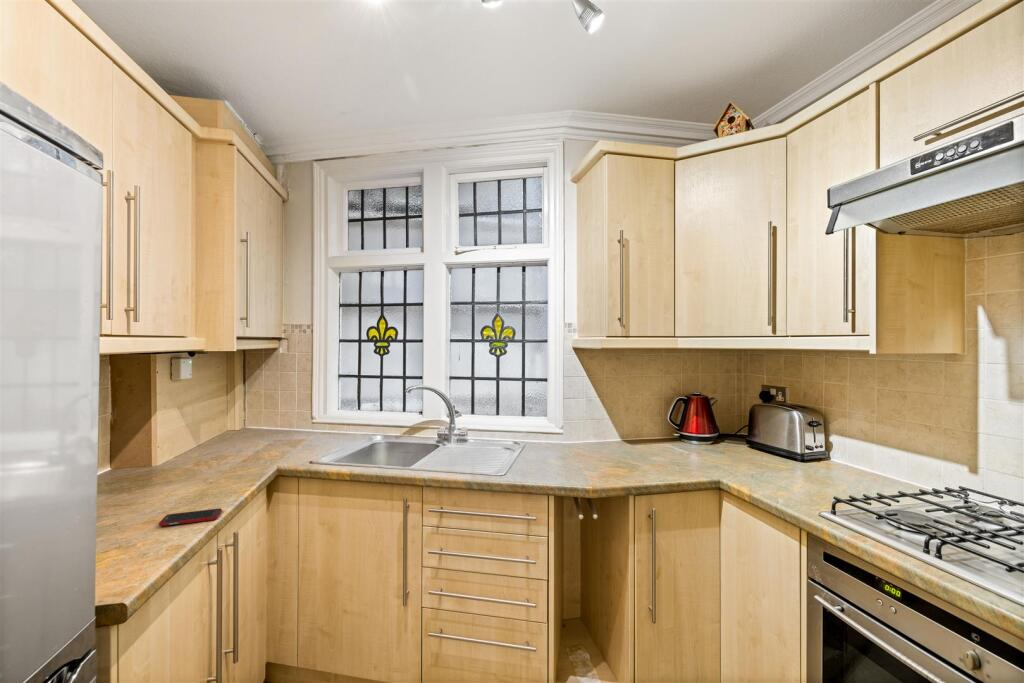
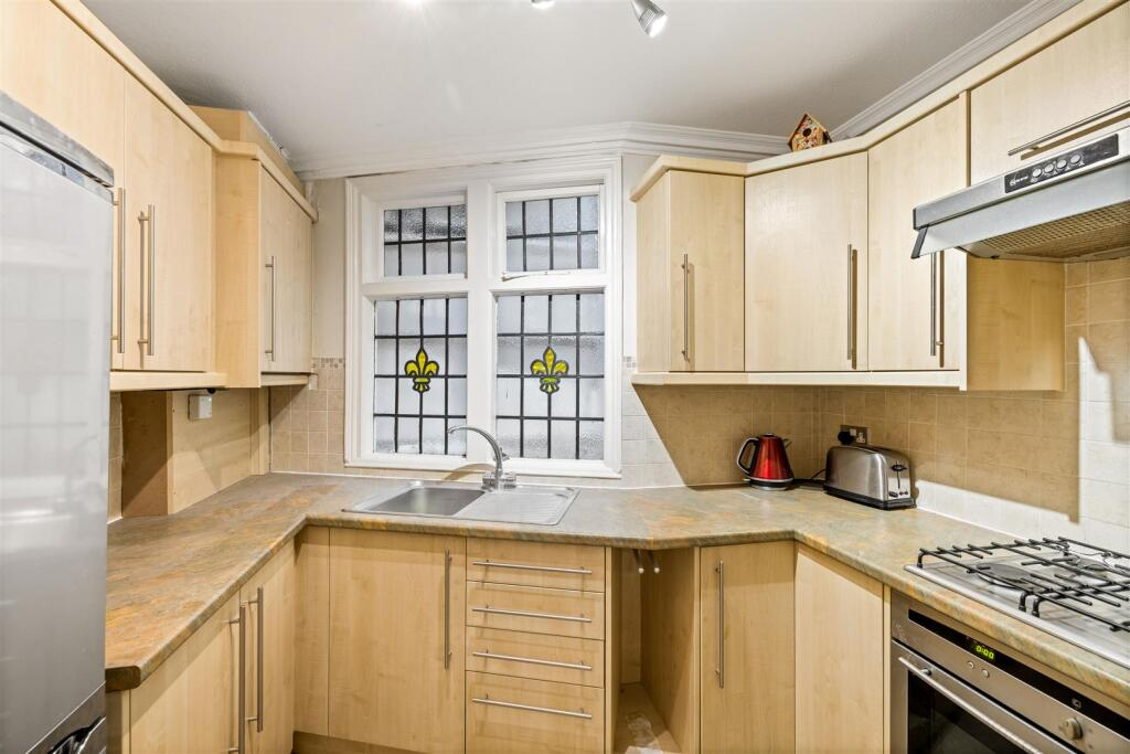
- cell phone (191, 517)
